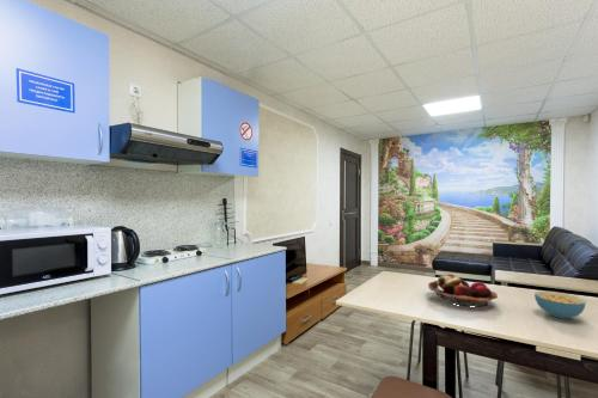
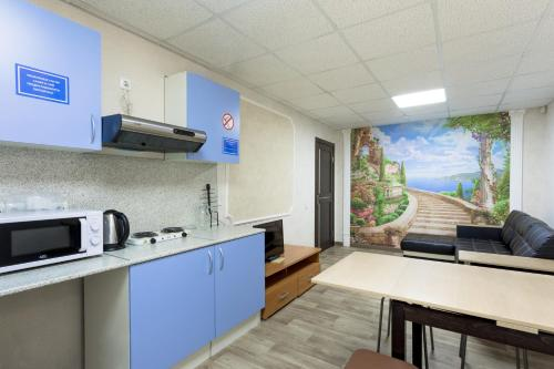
- cereal bowl (559, 306)
- fruit basket (459, 288)
